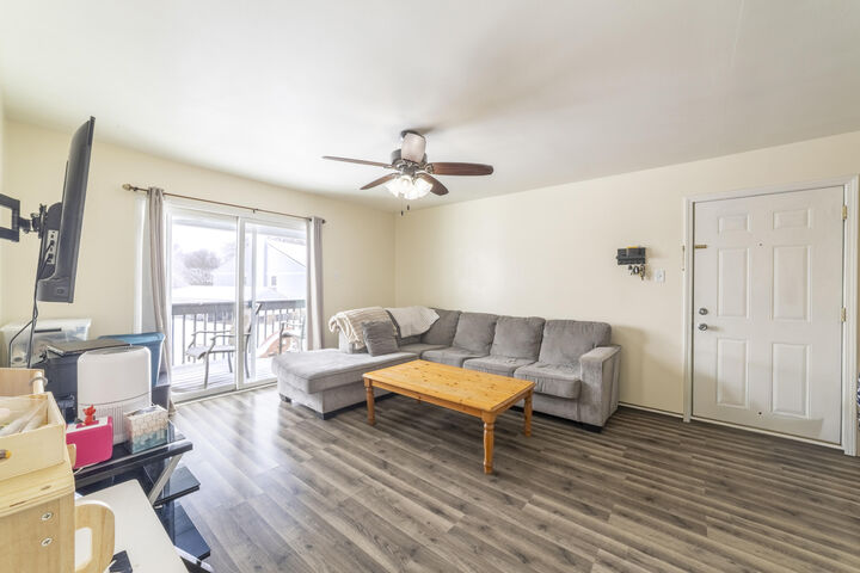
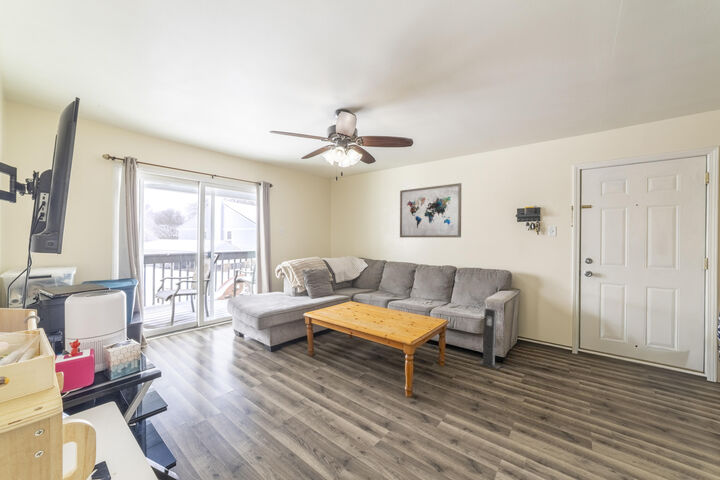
+ speaker (489, 337)
+ wall art (428, 212)
